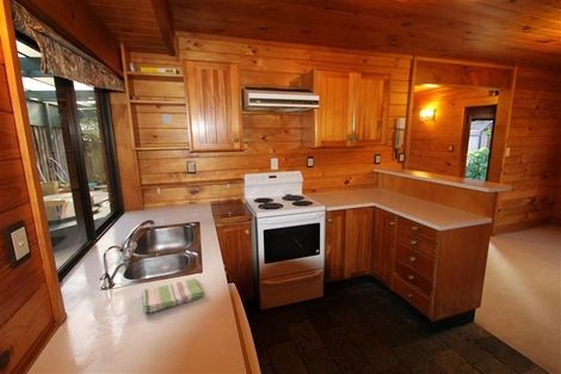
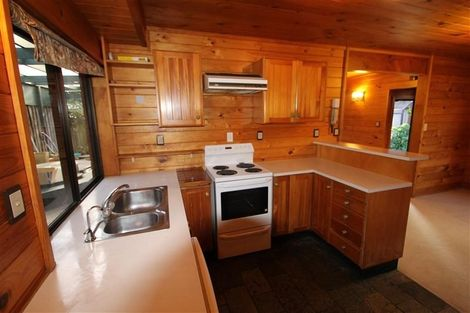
- dish towel (172, 292)
